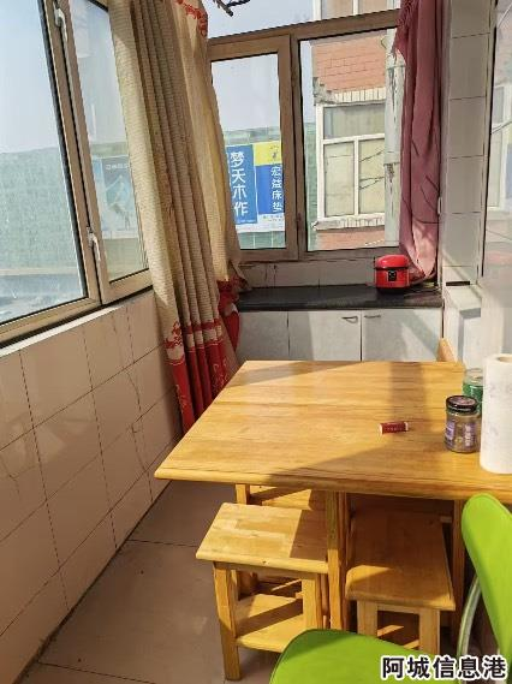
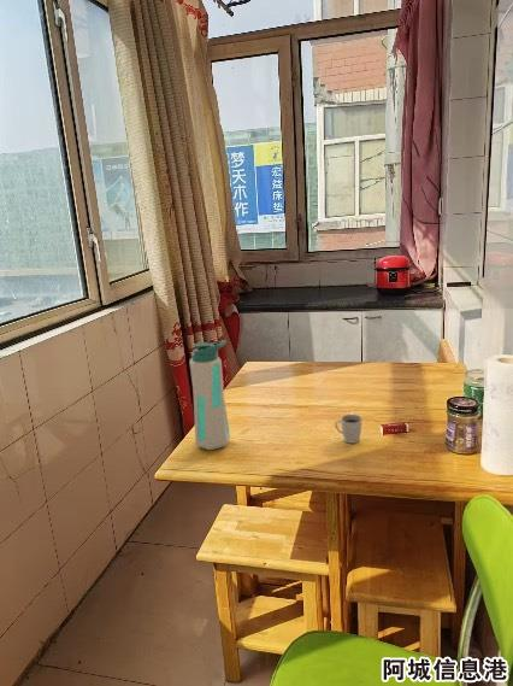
+ cup (348, 421)
+ water bottle (211, 393)
